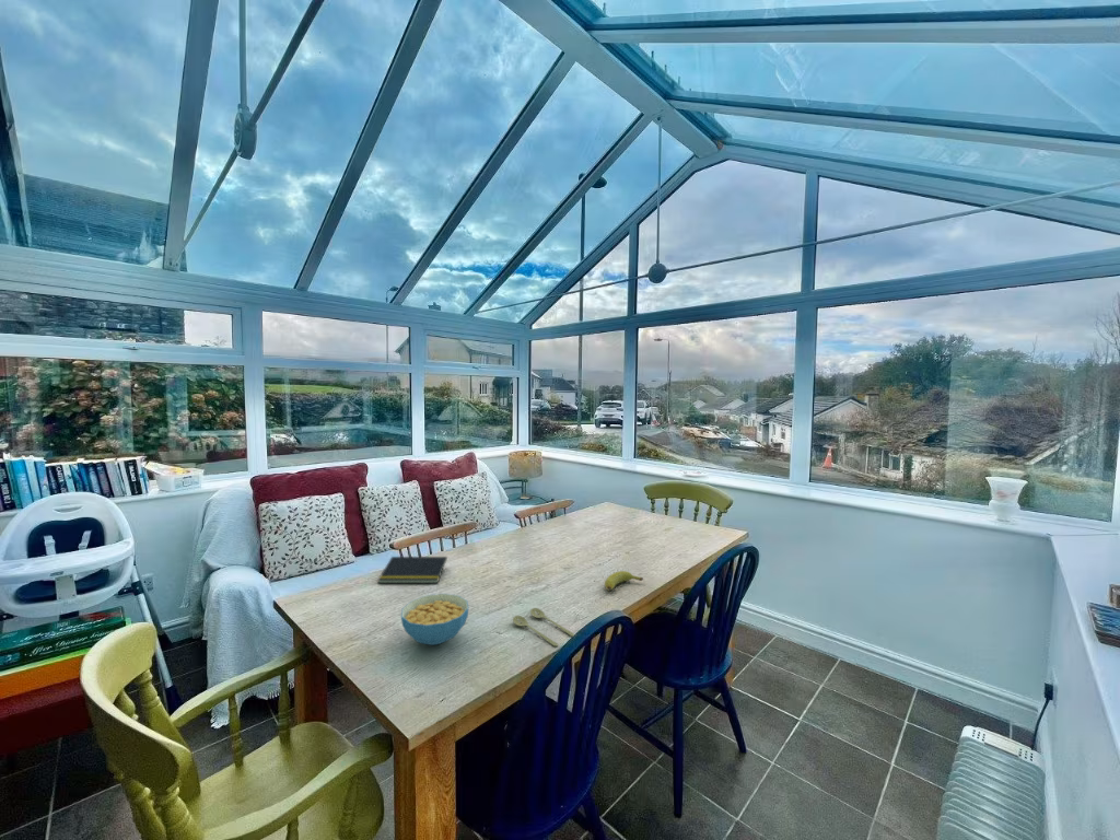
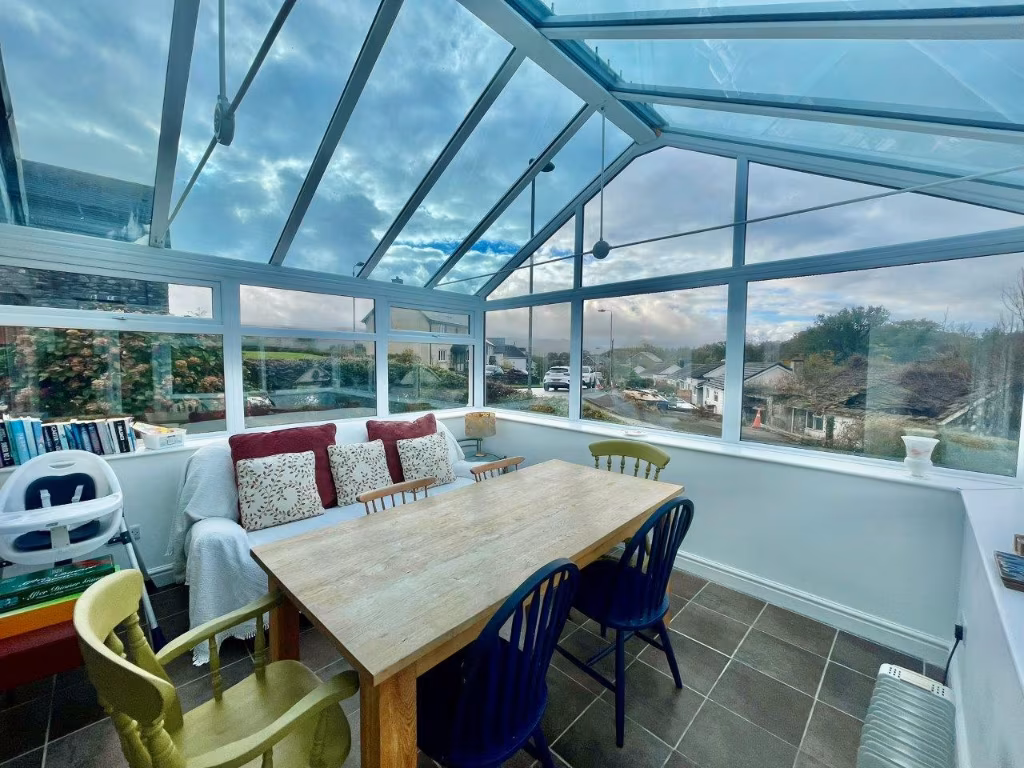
- notepad (413, 569)
- spoon (547, 619)
- banana (620, 581)
- cereal bowl (435, 623)
